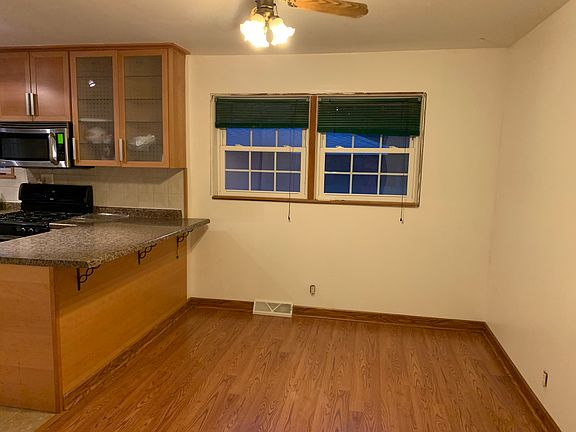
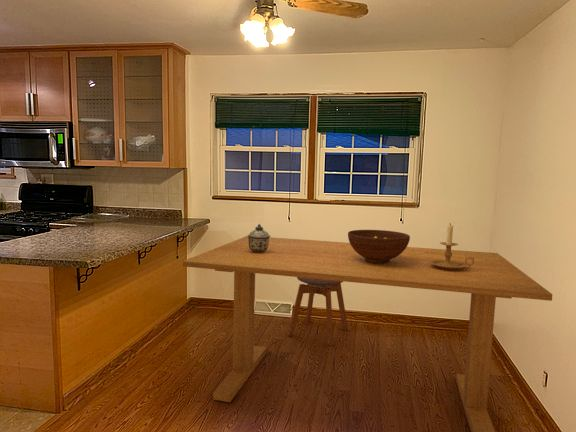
+ stool (326, 303)
+ dining table (355, 282)
+ fruit bowl (377, 247)
+ lidded jar (259, 237)
+ candle holder (449, 245)
